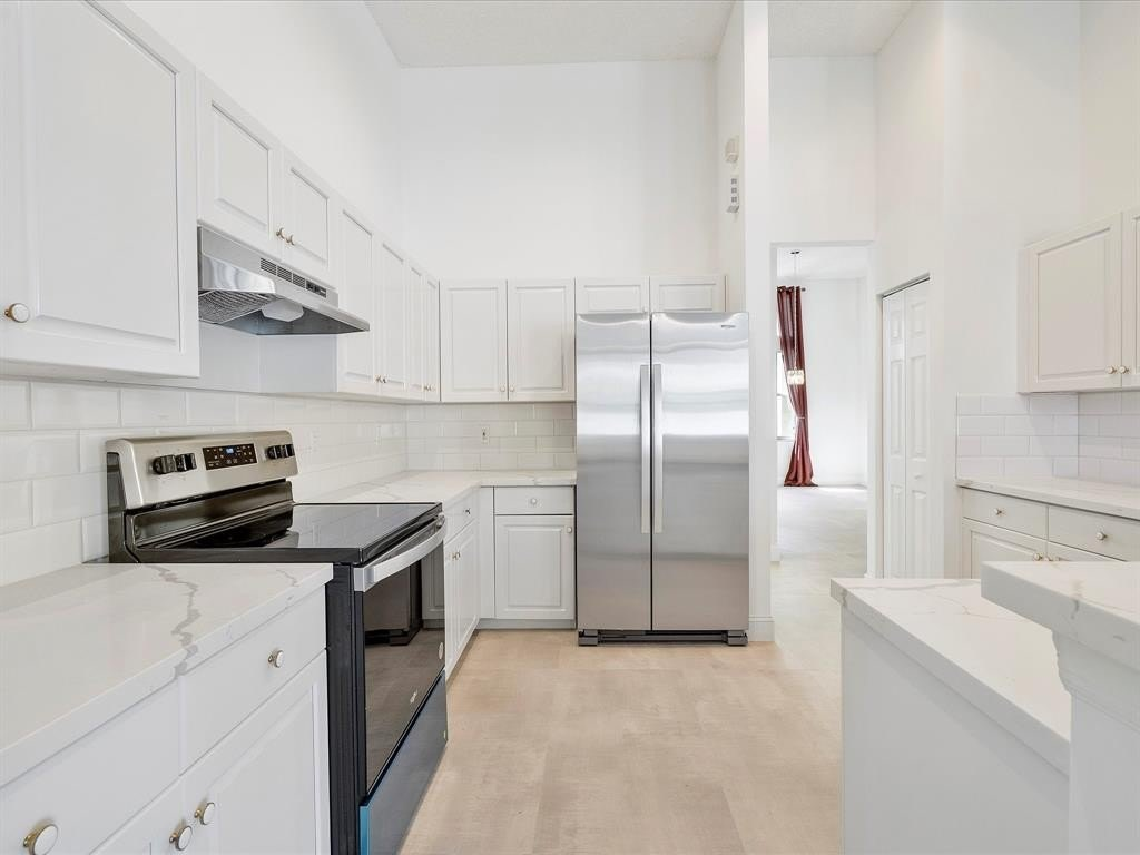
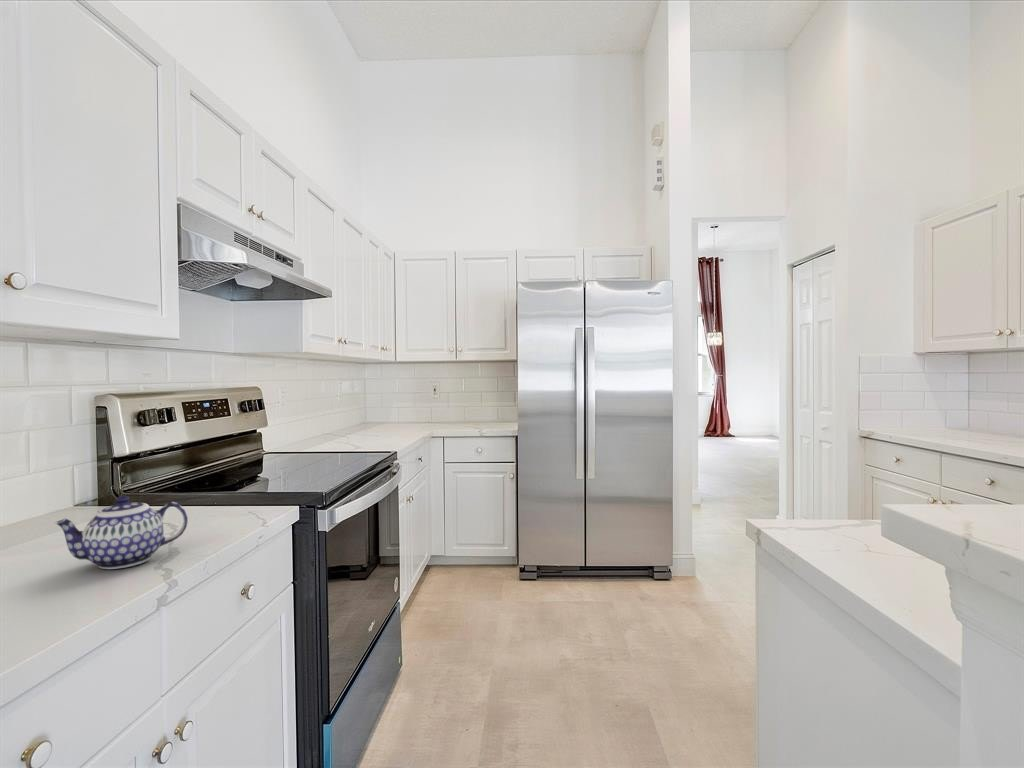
+ teapot (124, 528)
